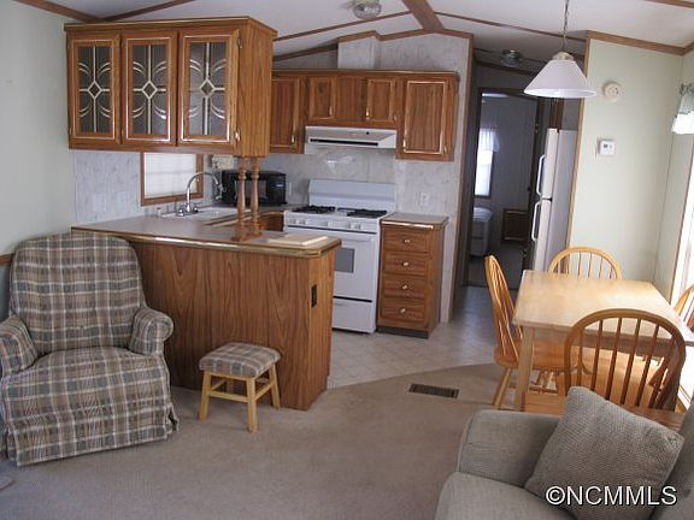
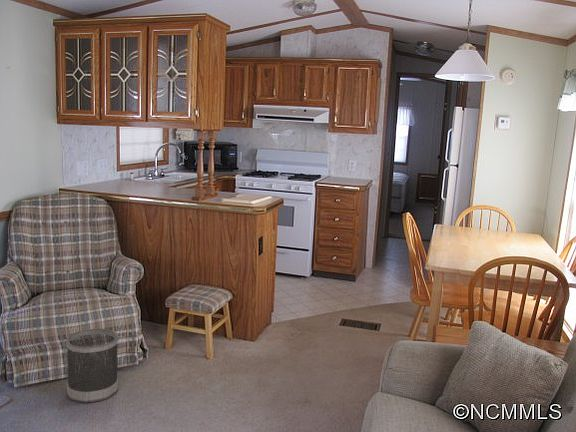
+ wastebasket (92, 364)
